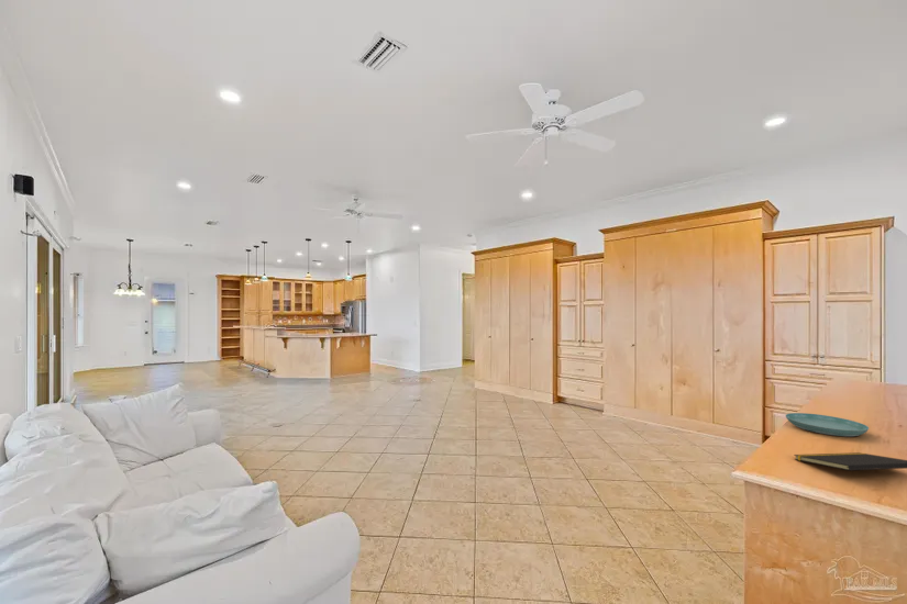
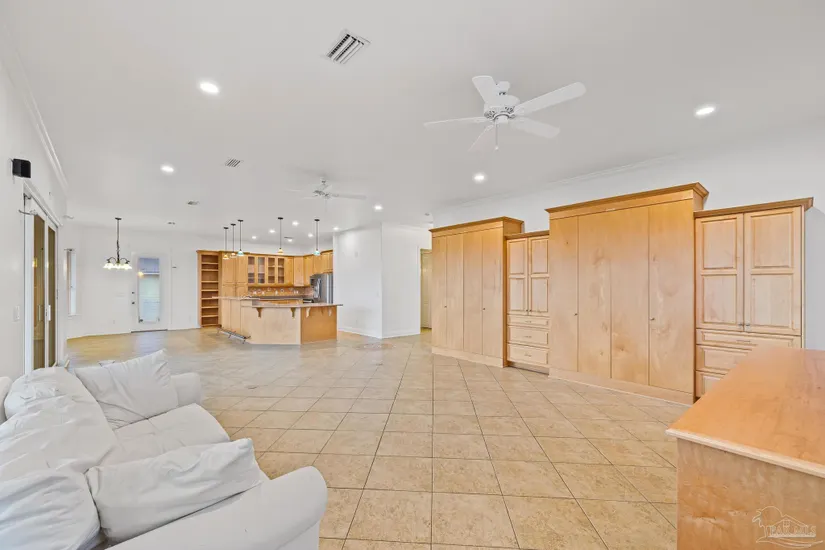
- saucer (825, 424)
- notepad (854, 460)
